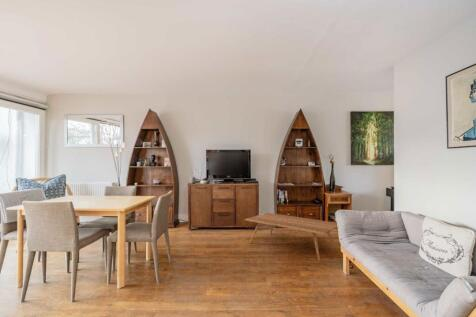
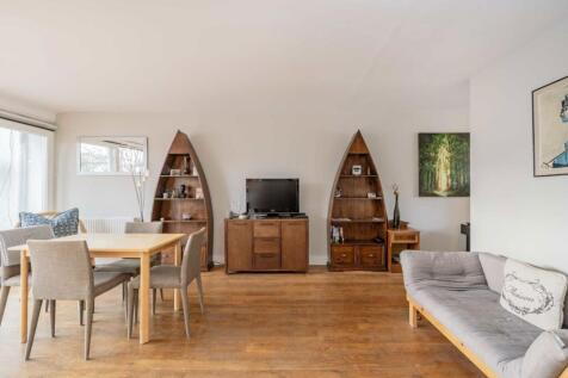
- coffee table (291, 228)
